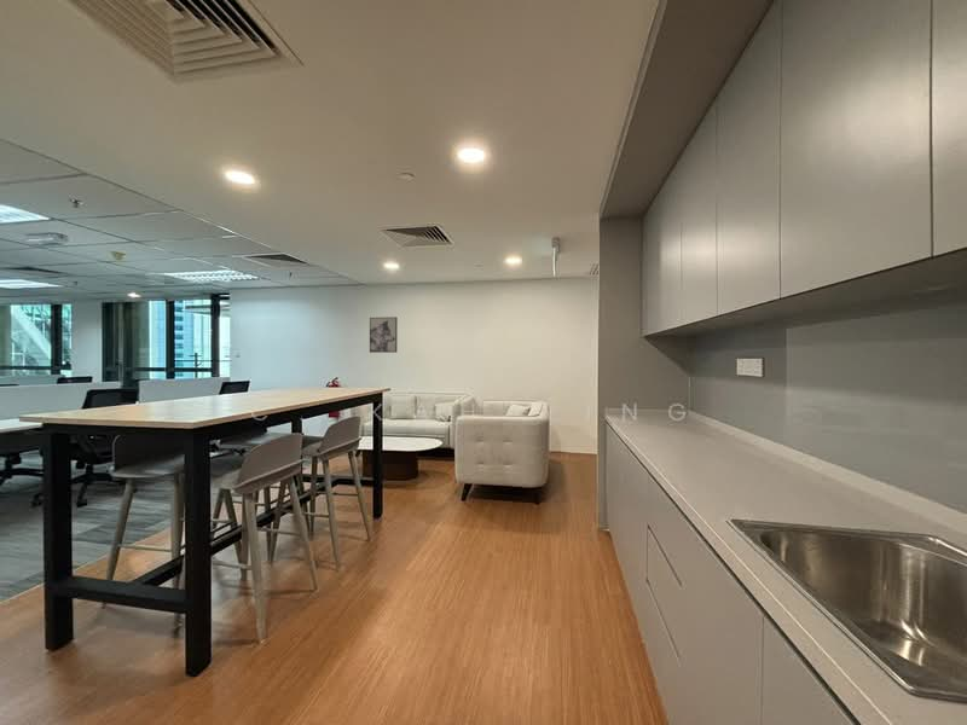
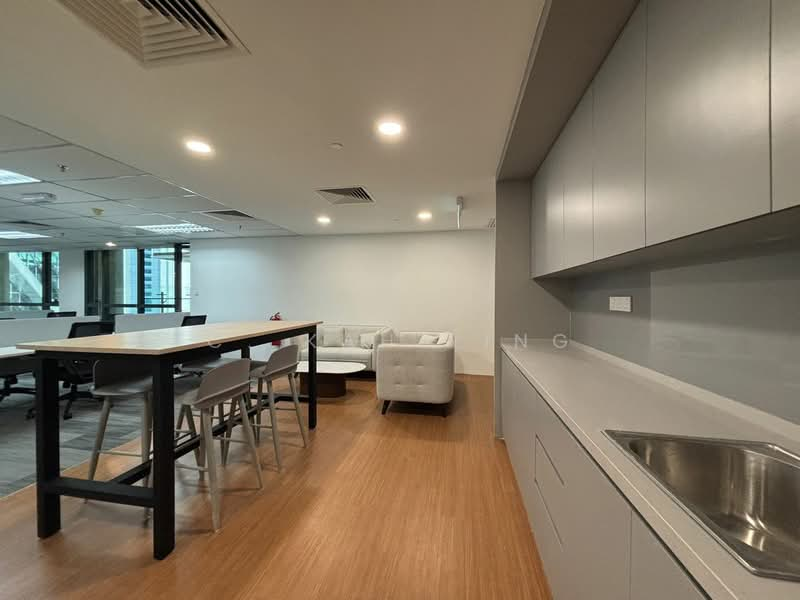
- wall art (383, 335)
